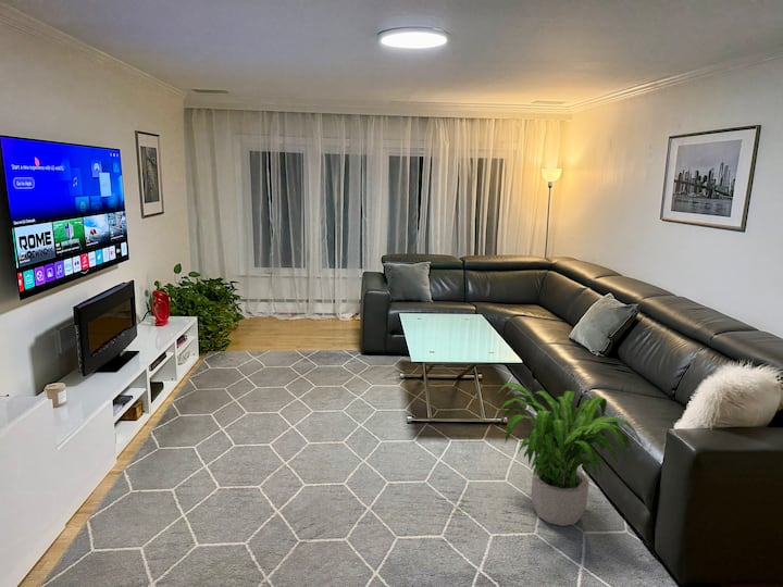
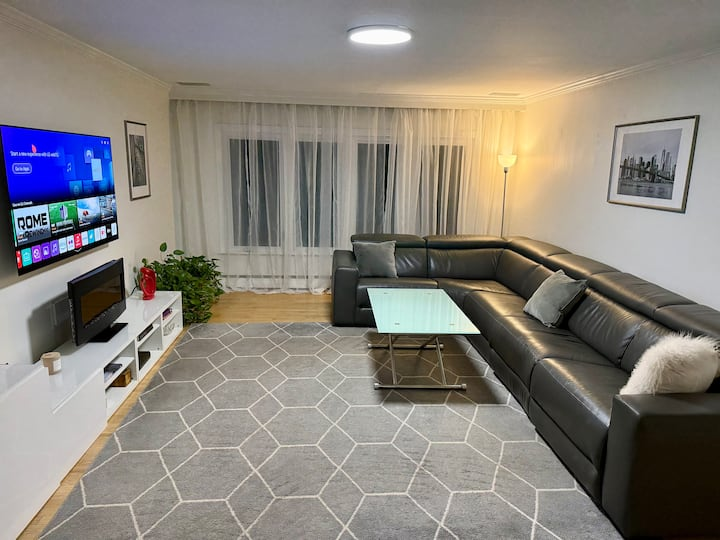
- potted plant (562, 459)
